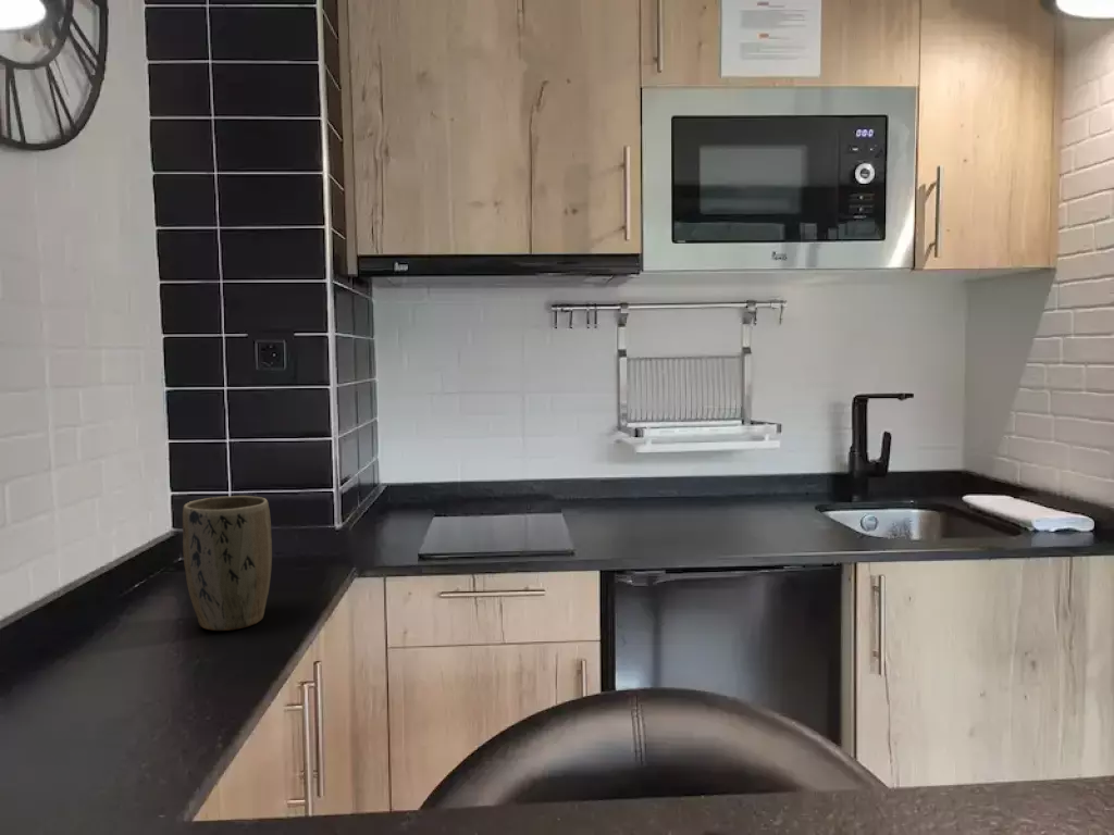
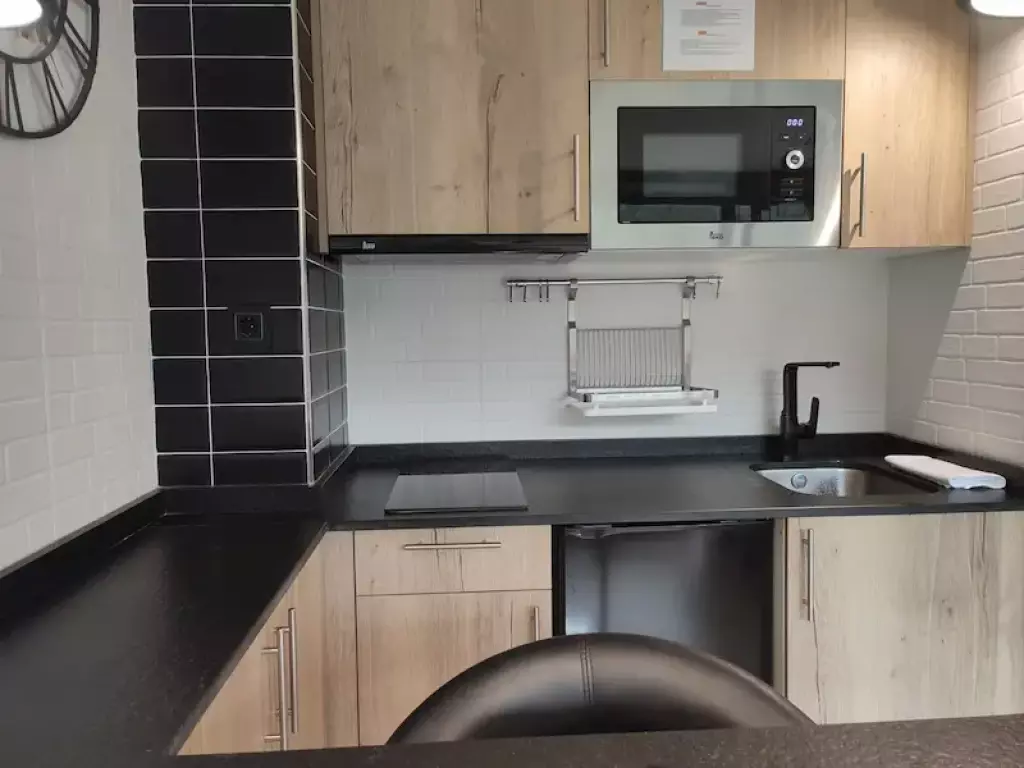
- plant pot (228, 562)
